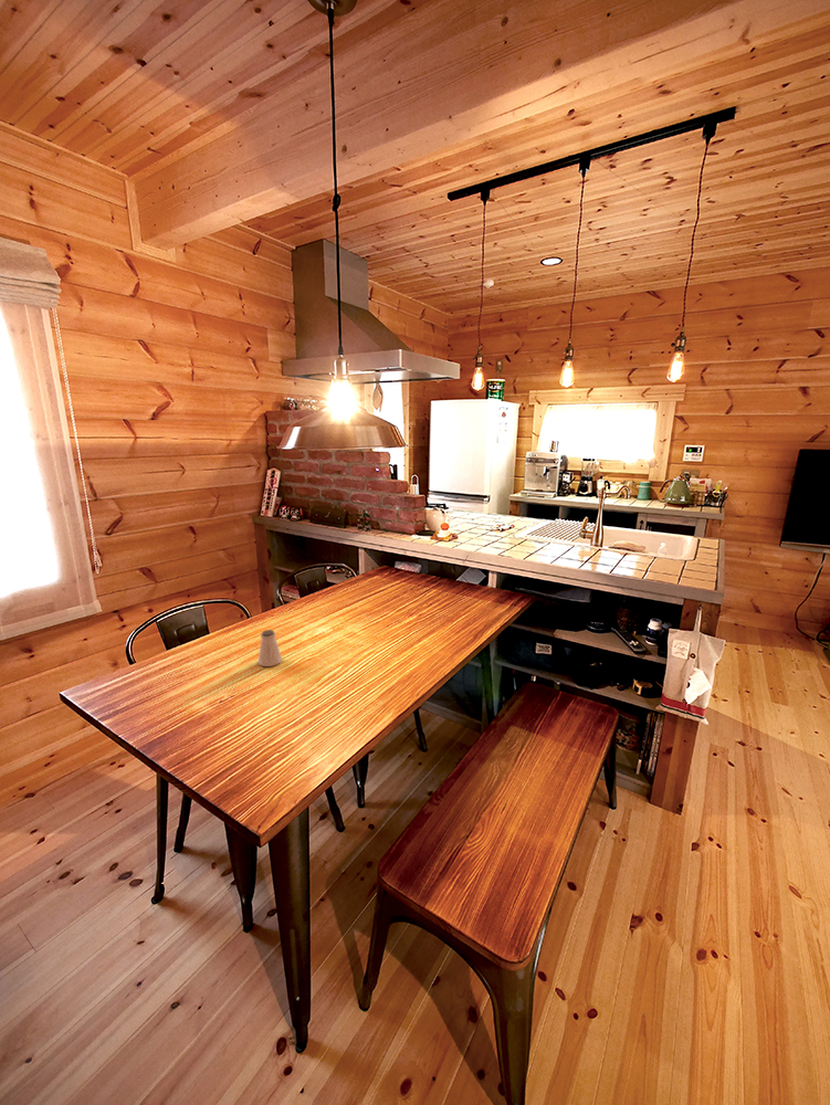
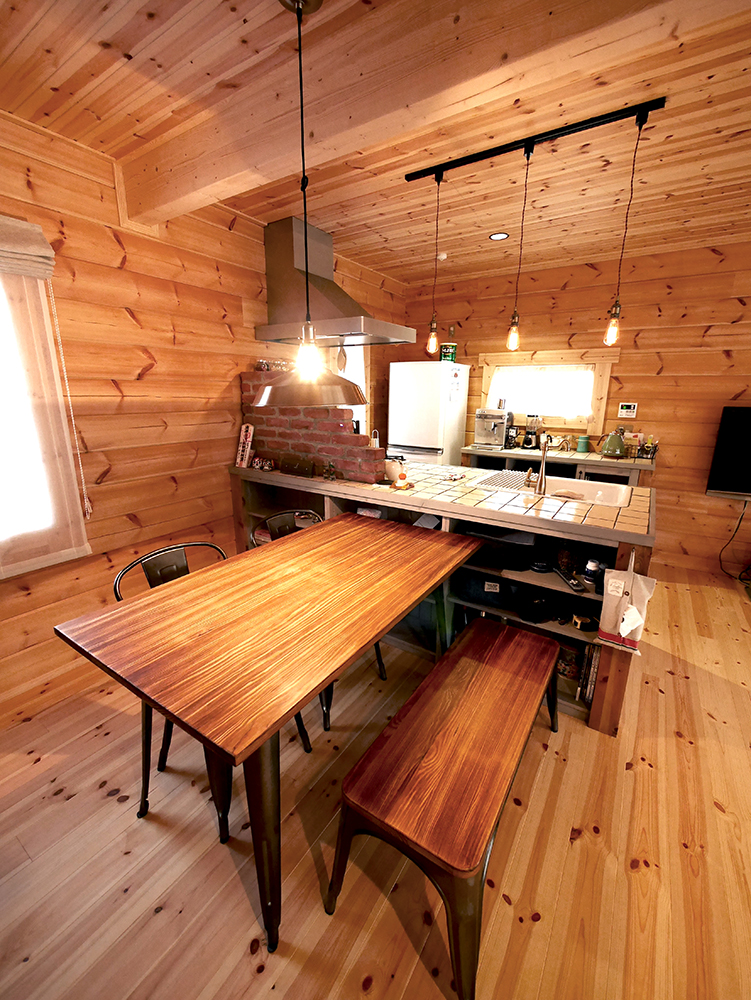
- saltshaker (269, 646)
